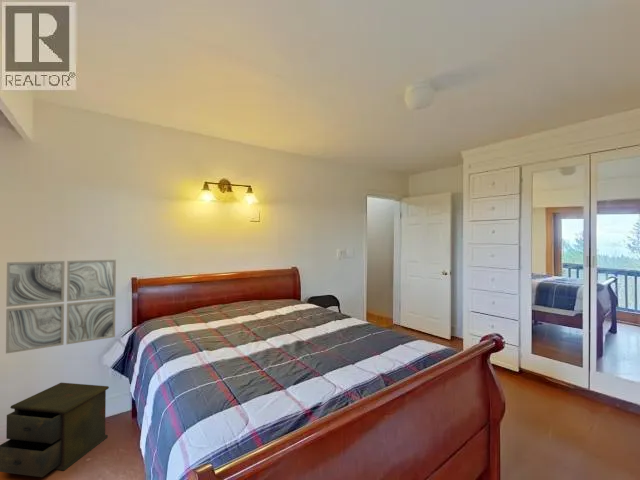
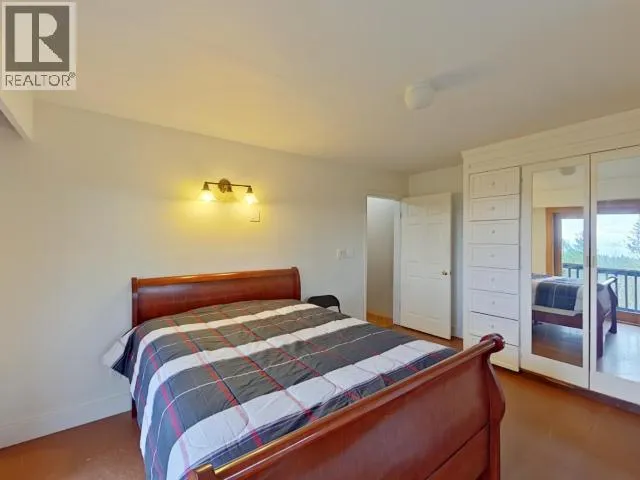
- nightstand (58, 425)
- wall art (67, 303)
